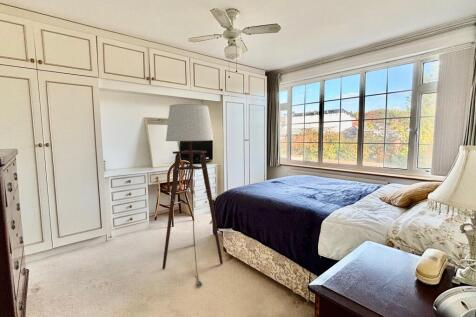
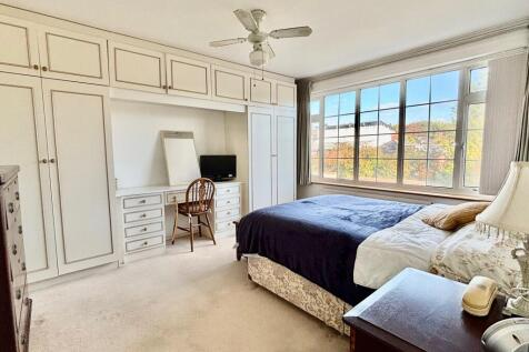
- floor lamp (191, 186)
